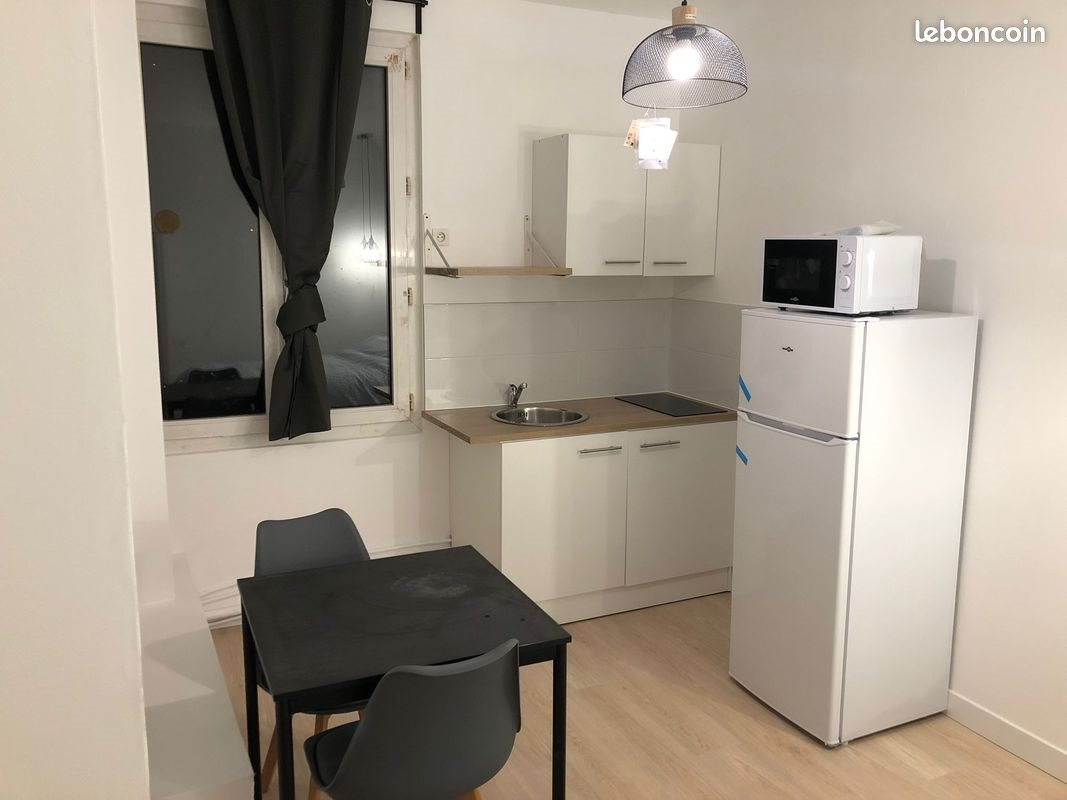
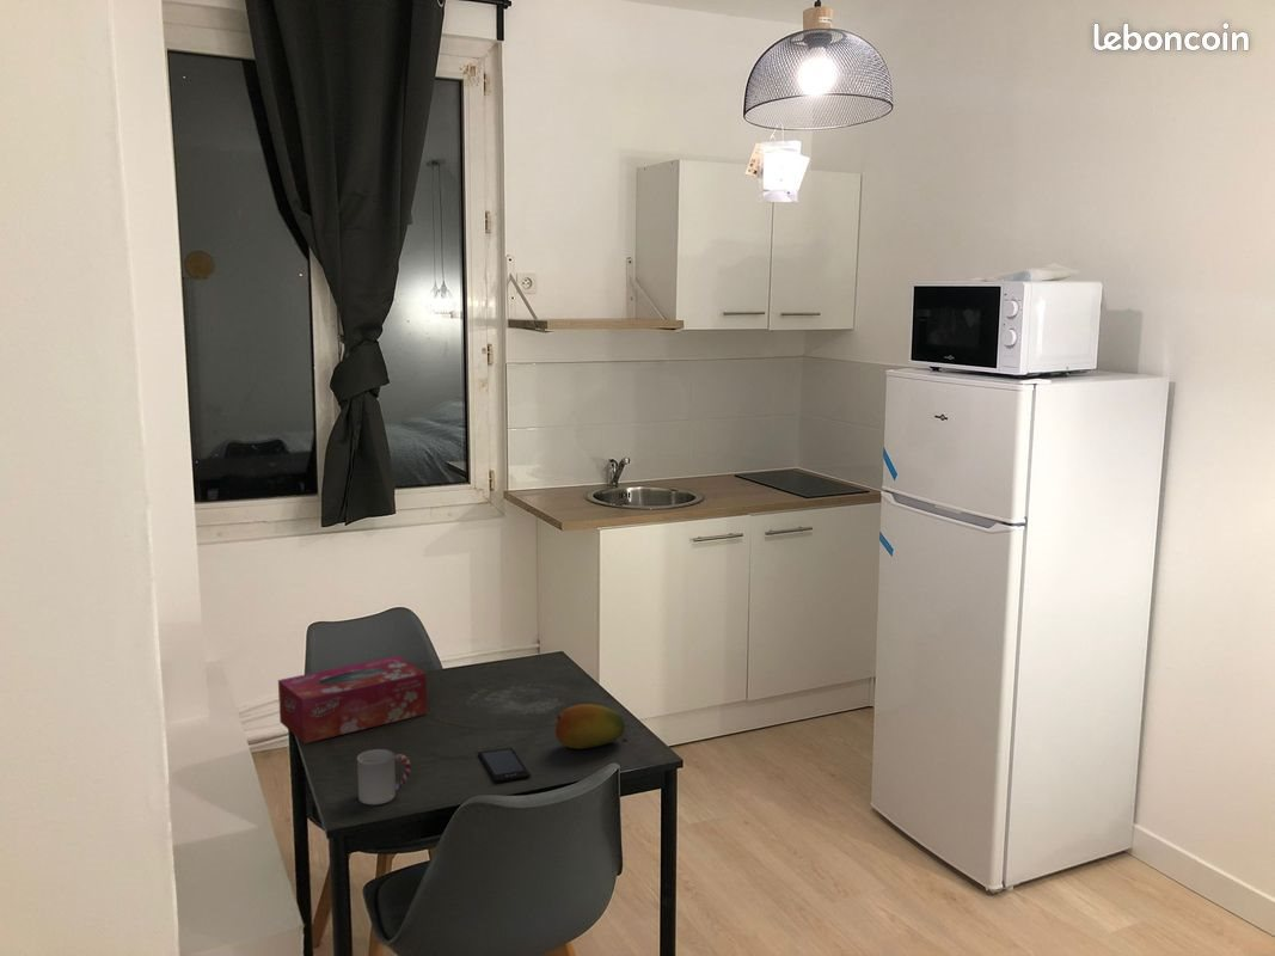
+ fruit (590, 725)
+ tissue box (353, 697)
+ cup (384, 774)
+ smartphone (503, 764)
